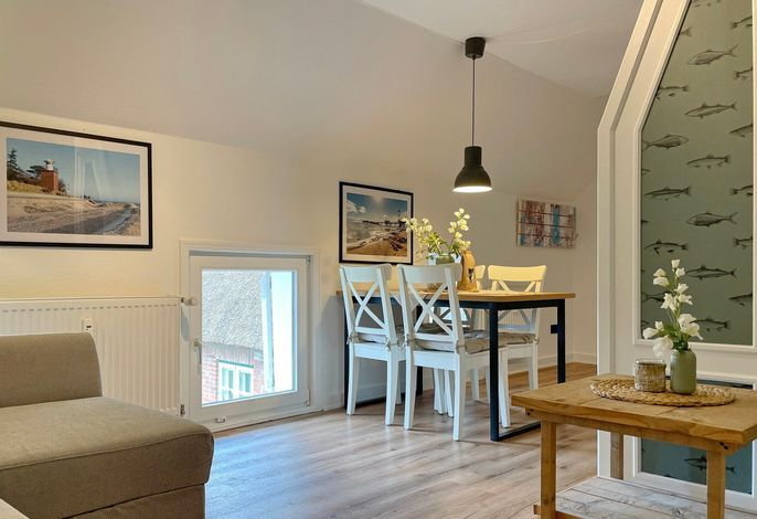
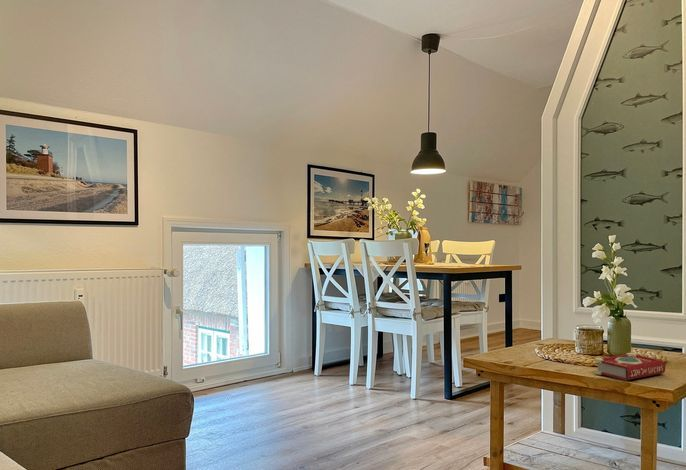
+ book (630, 364)
